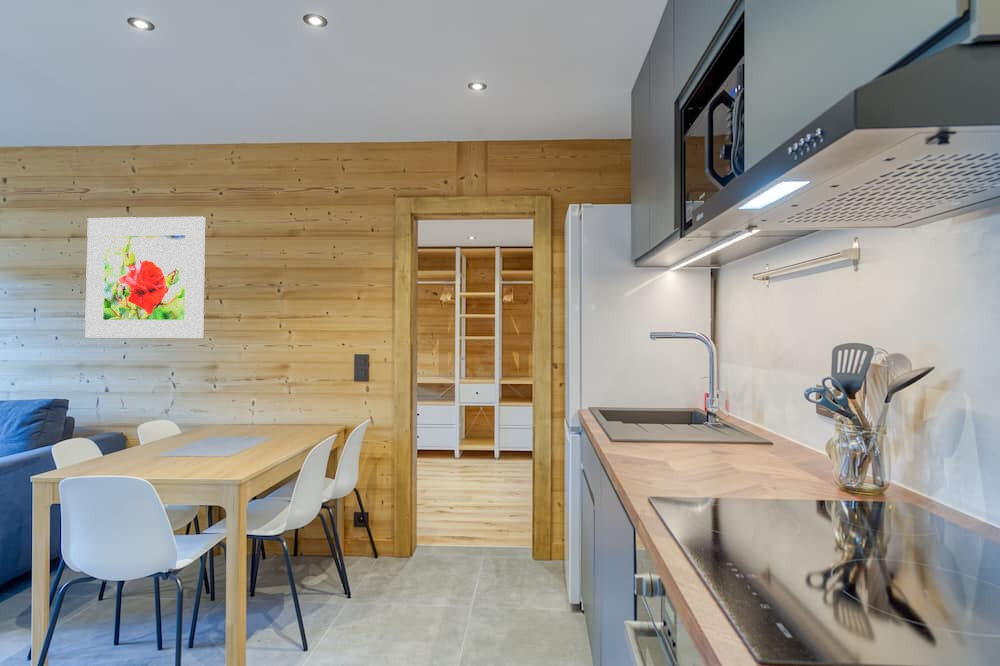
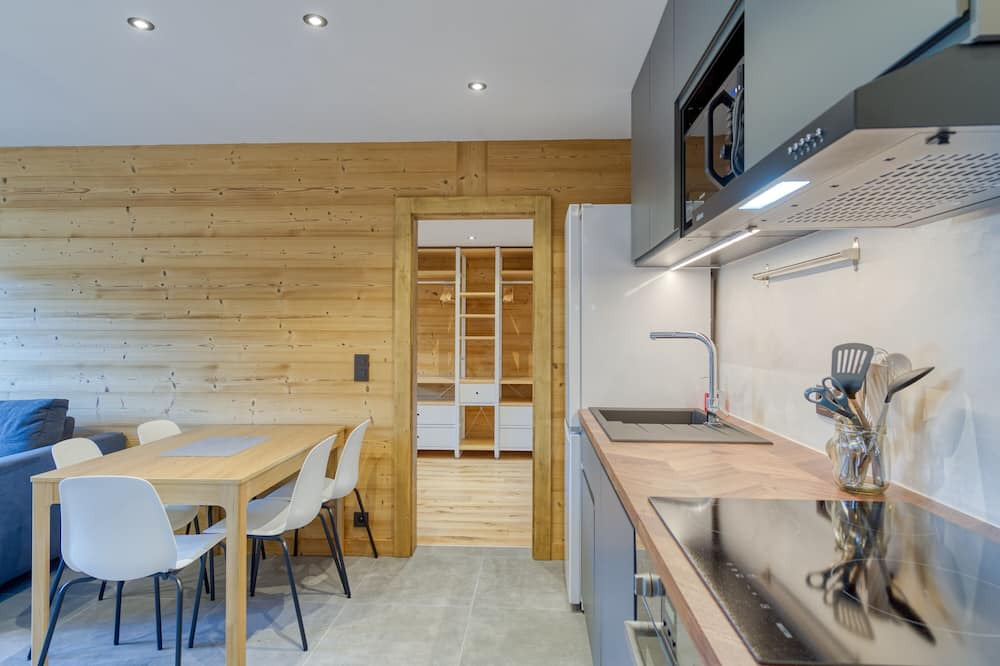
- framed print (145, 277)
